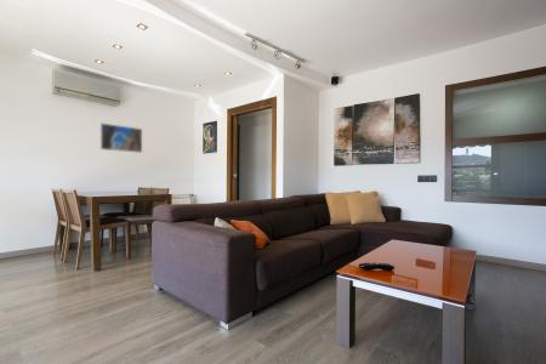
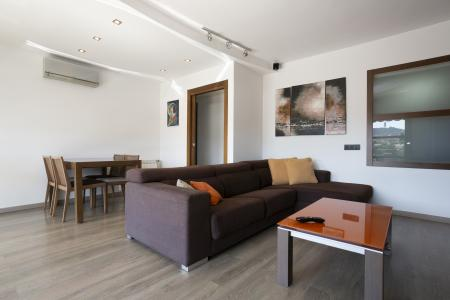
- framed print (121, 138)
